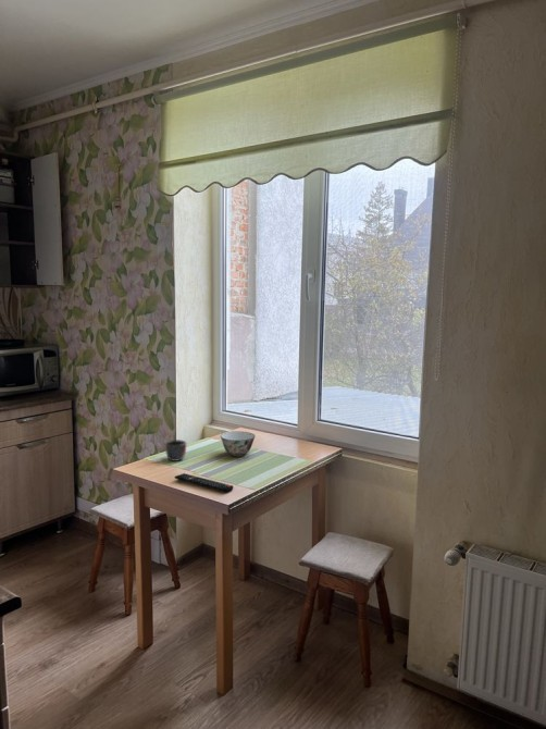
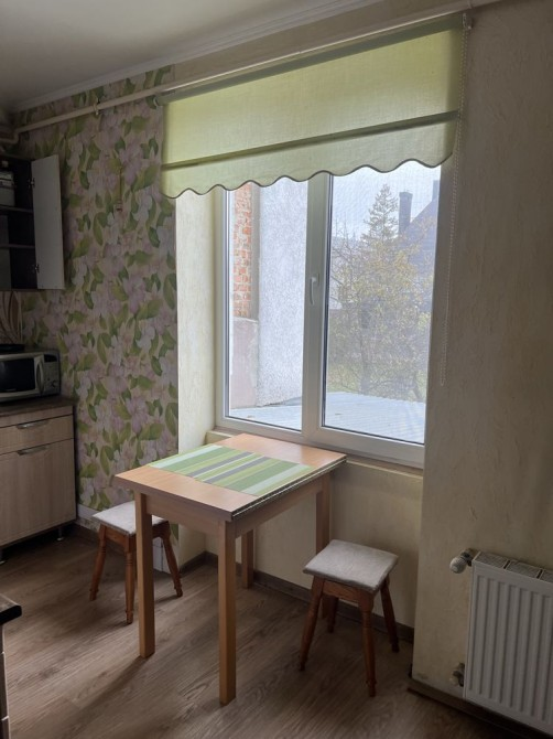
- soup bowl (237, 444)
- mug (176, 449)
- remote control (203, 482)
